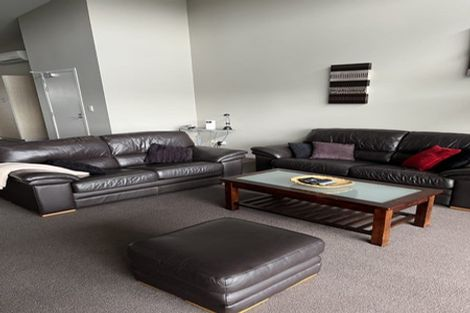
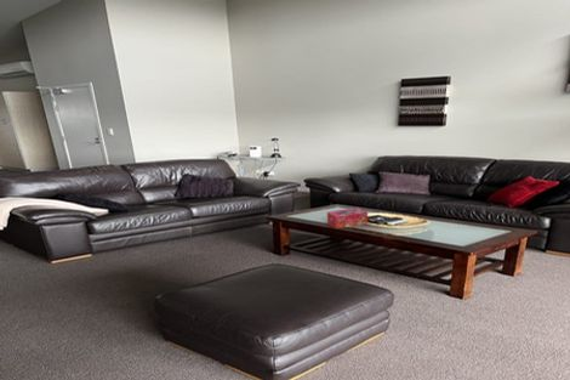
+ tissue box (347, 217)
